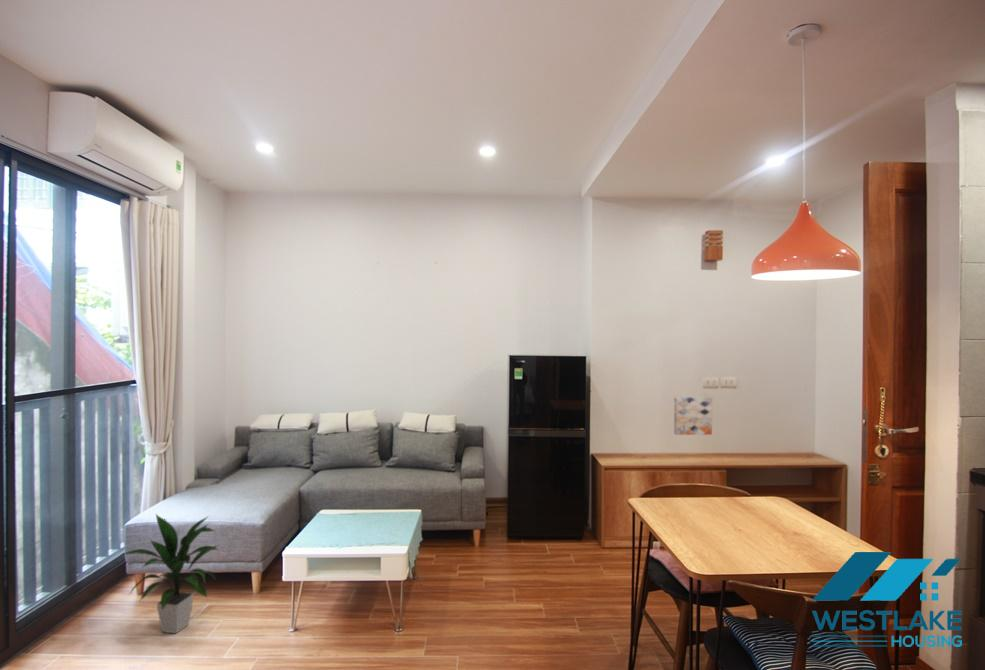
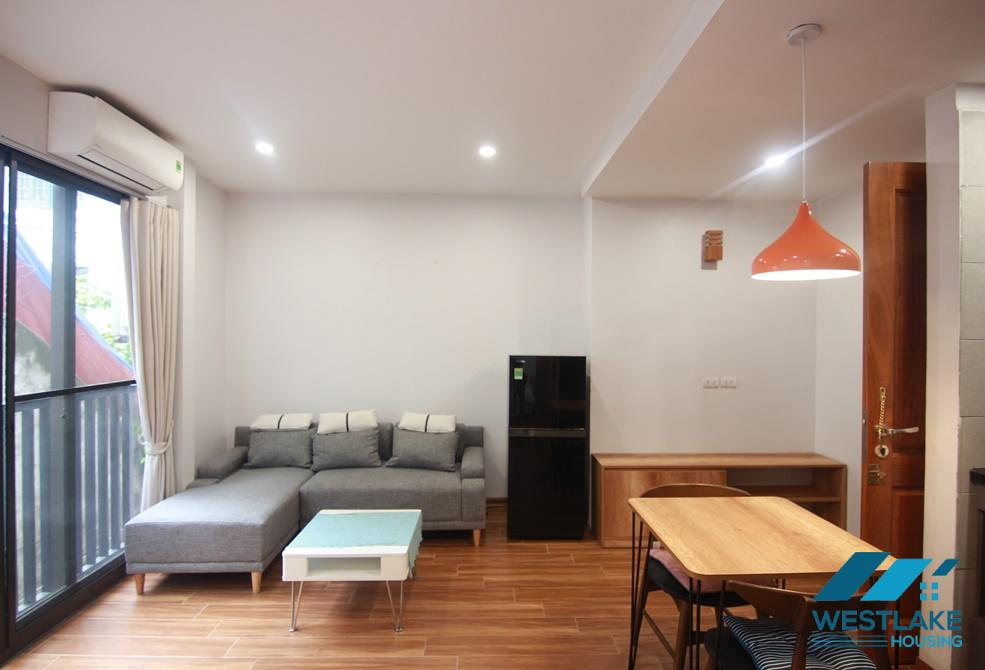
- wall art (693, 415)
- indoor plant (180, 570)
